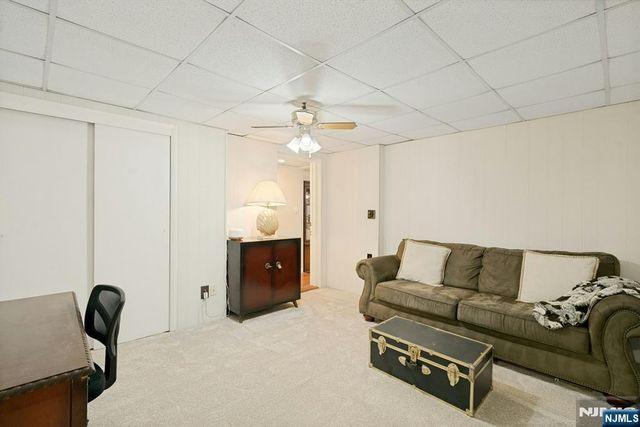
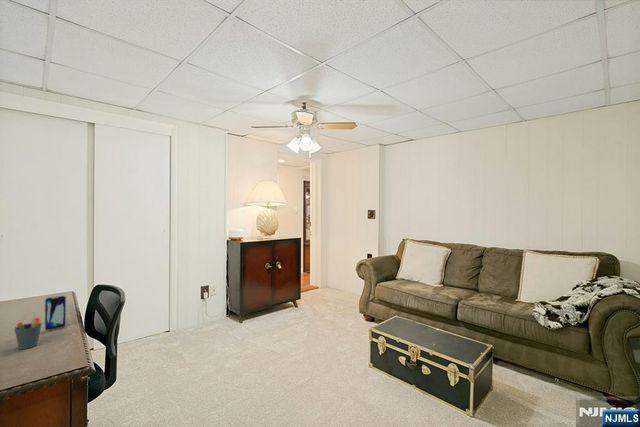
+ pen holder (28, 330)
+ smartphone (55, 312)
